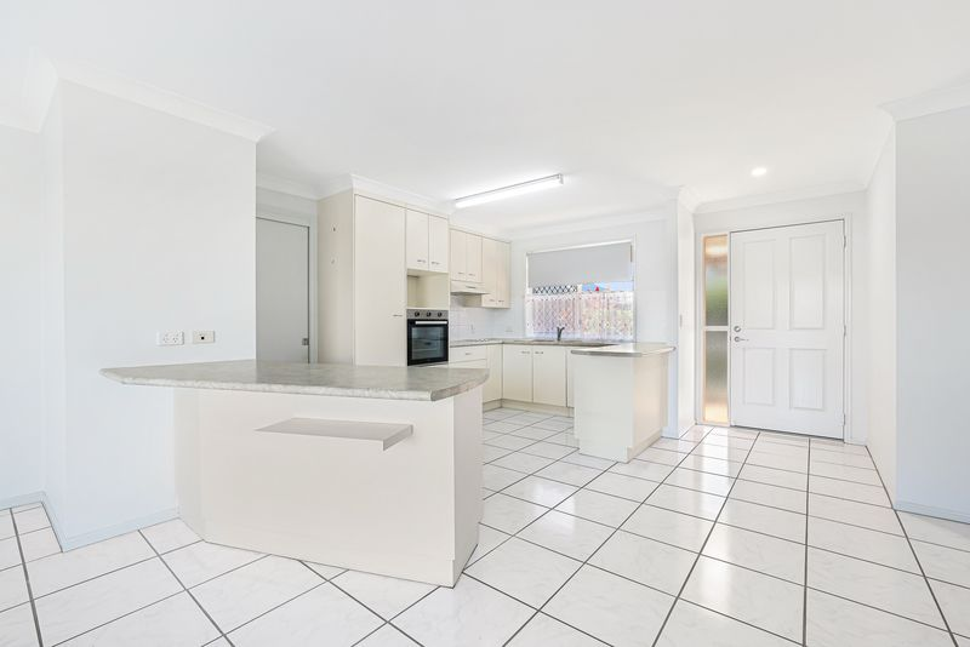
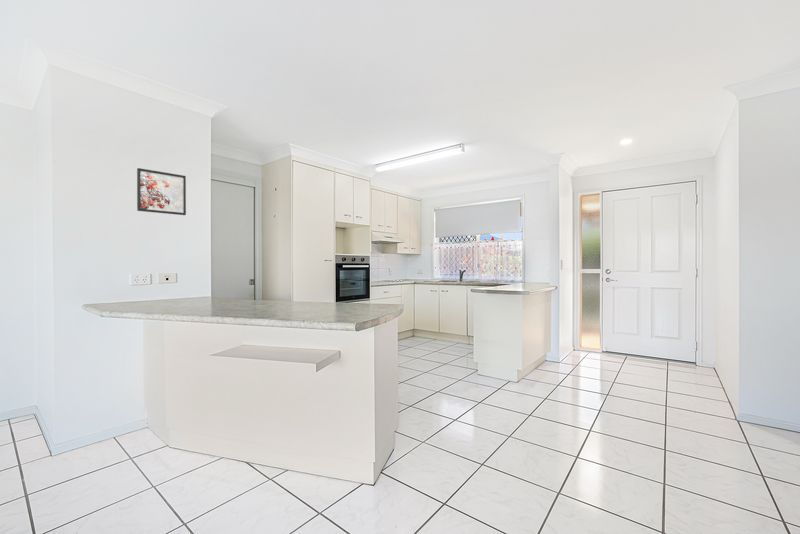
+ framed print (162, 192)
